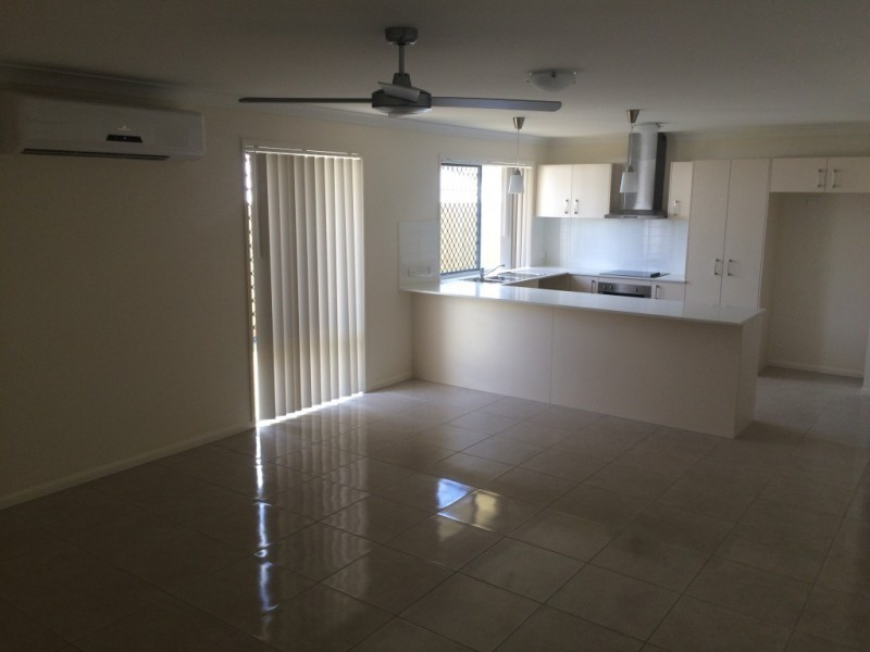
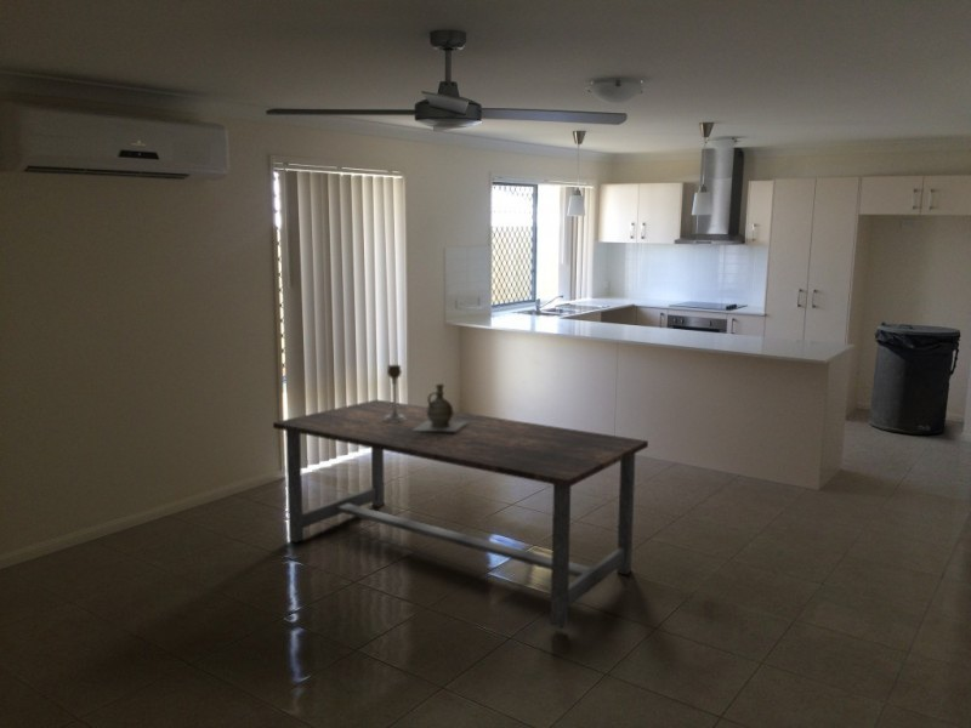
+ ceramic jug (441, 405)
+ dining table (458, 465)
+ candle holder (394, 392)
+ trash can (913, 375)
